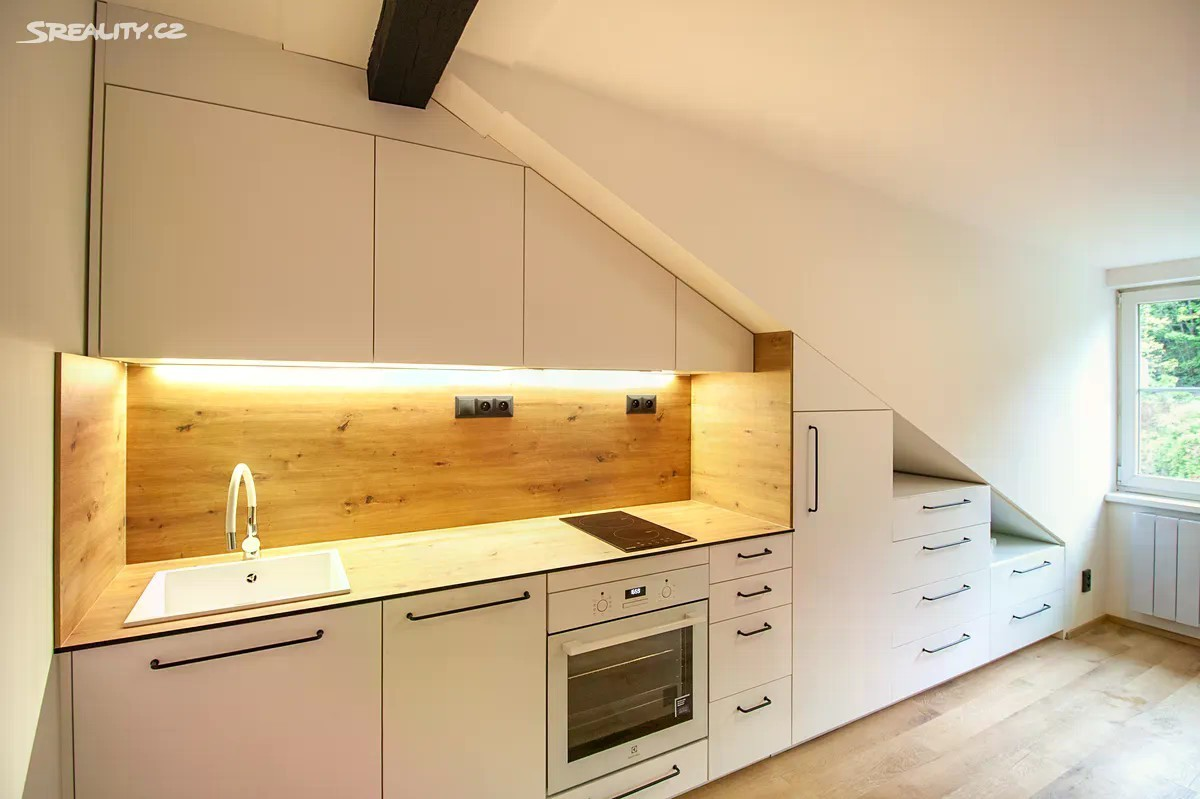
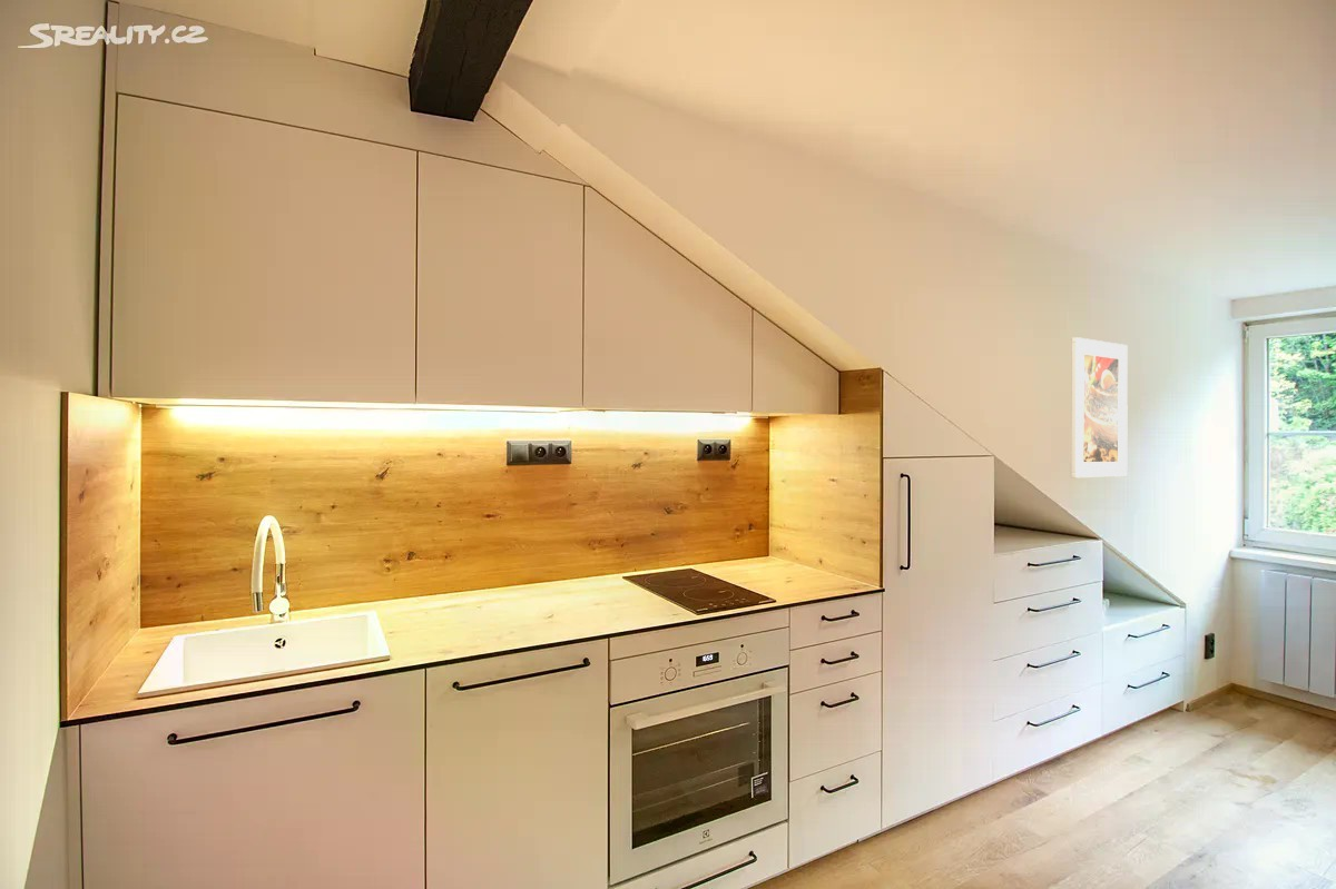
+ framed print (1100, 408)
